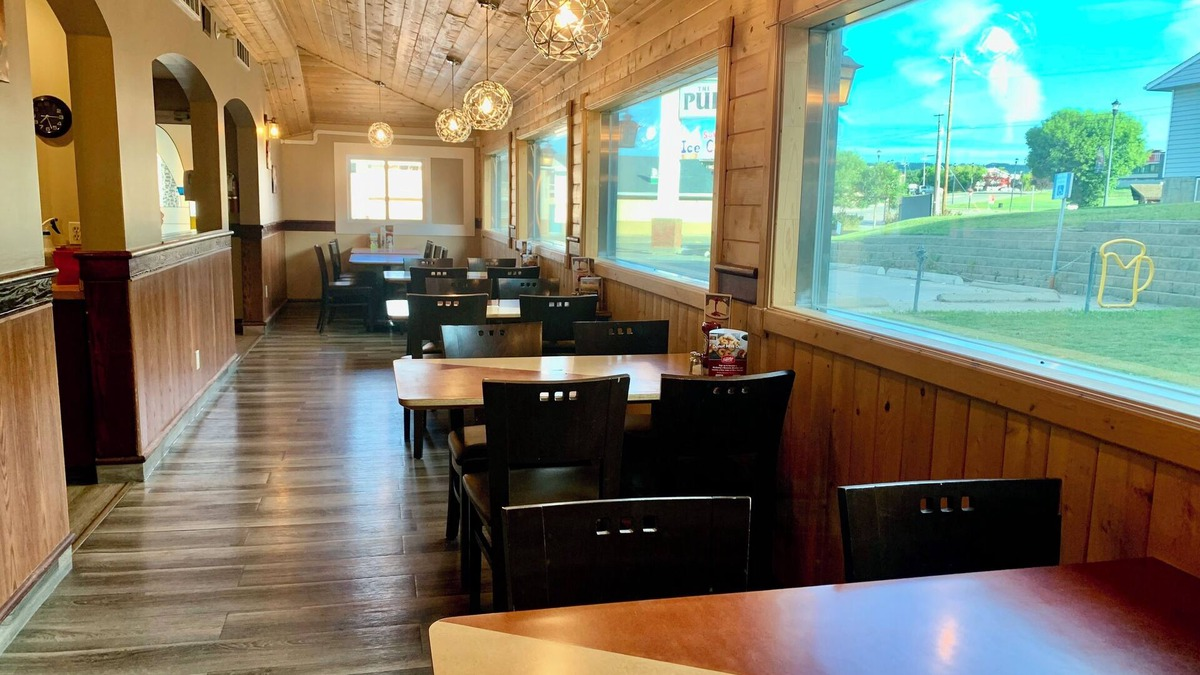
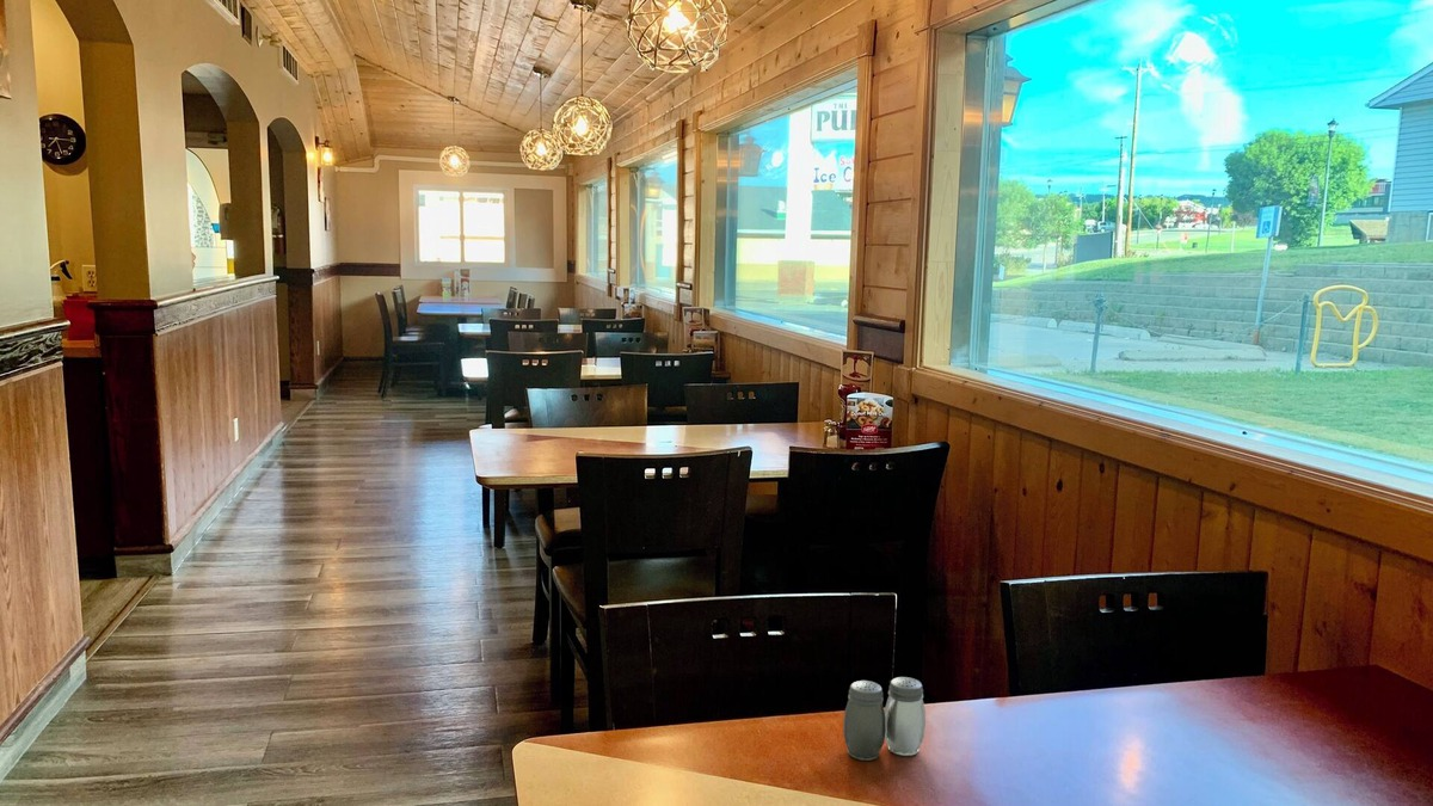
+ salt and pepper shaker (884, 716)
